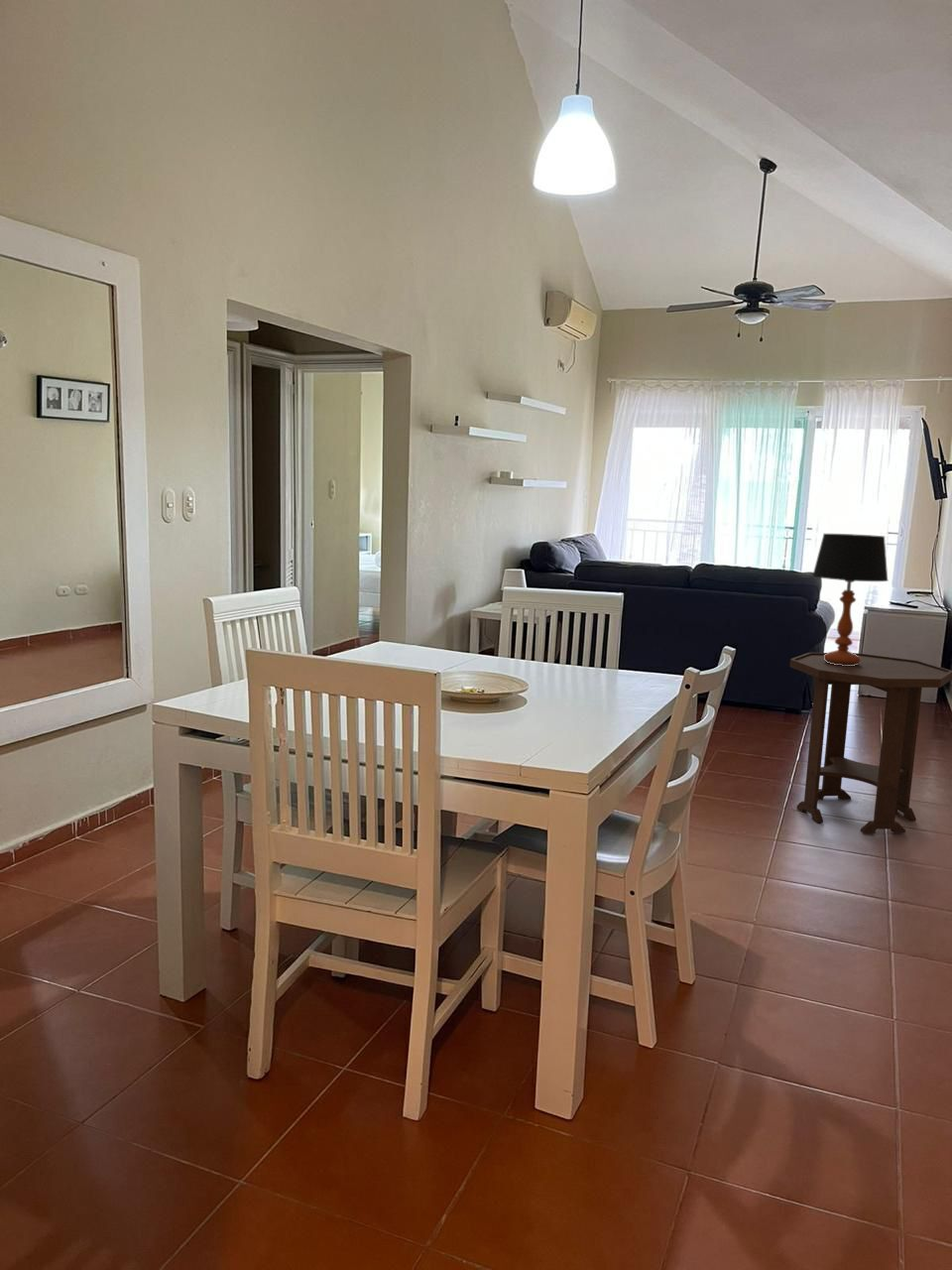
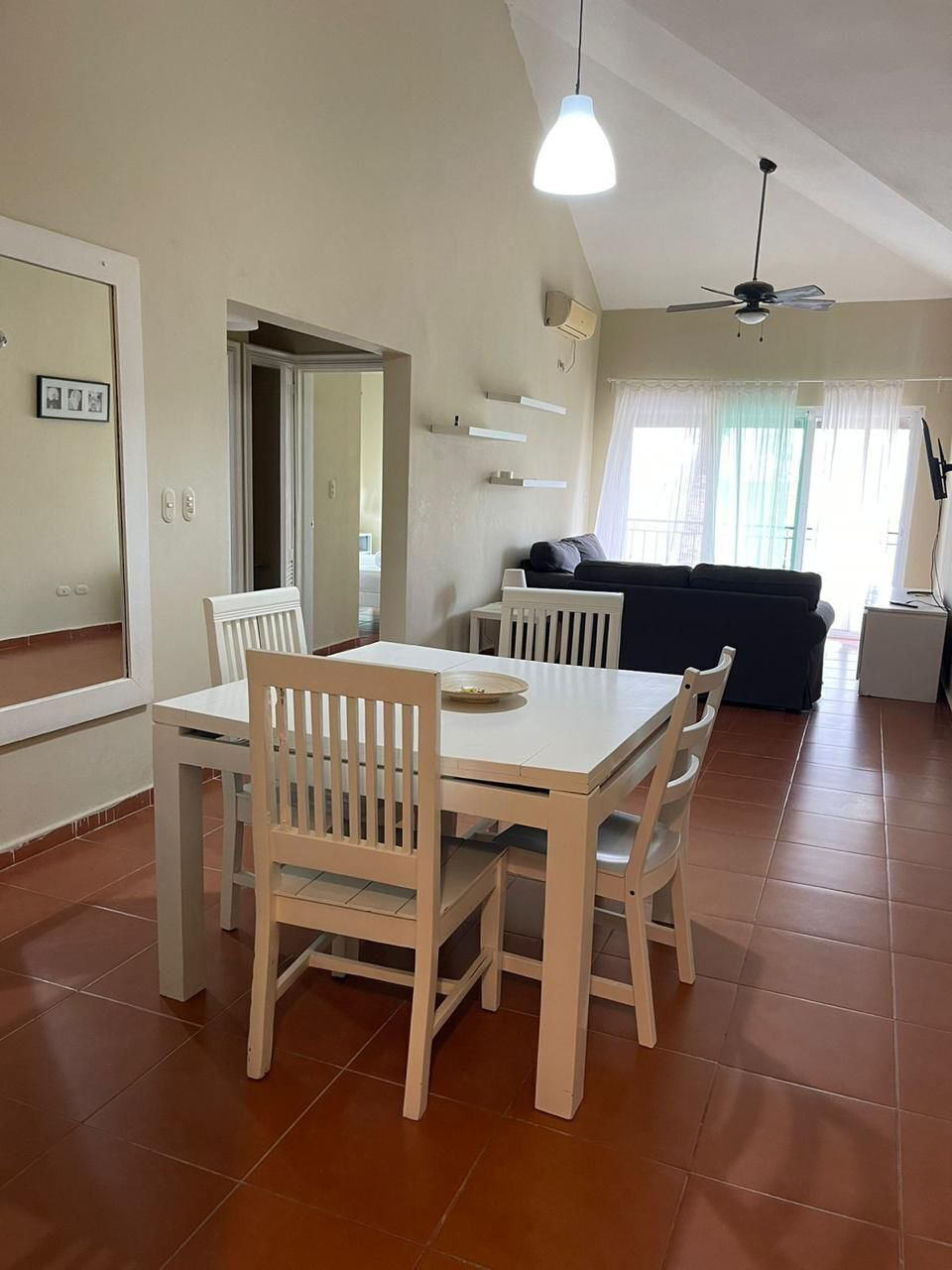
- table lamp (848, 597)
- side table (845, 740)
